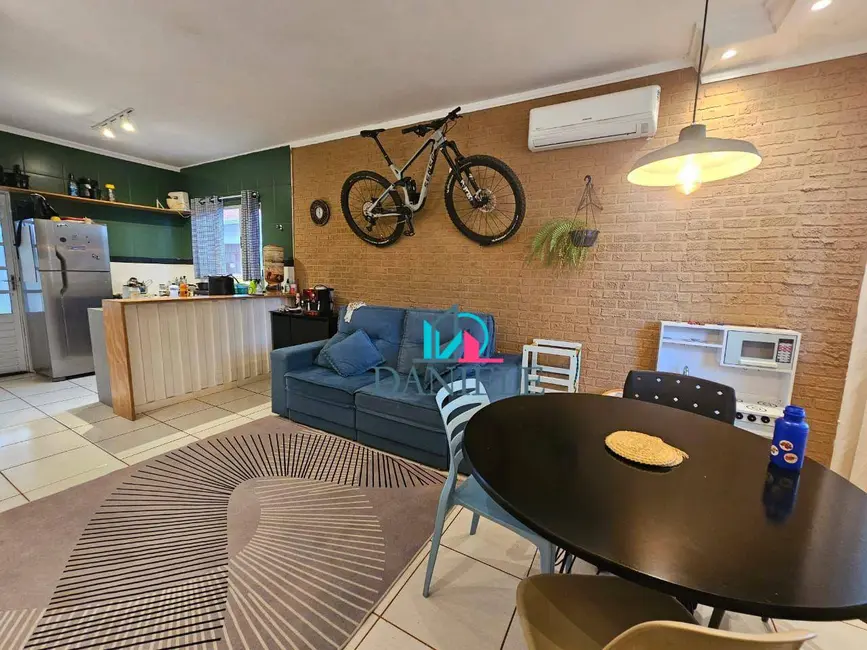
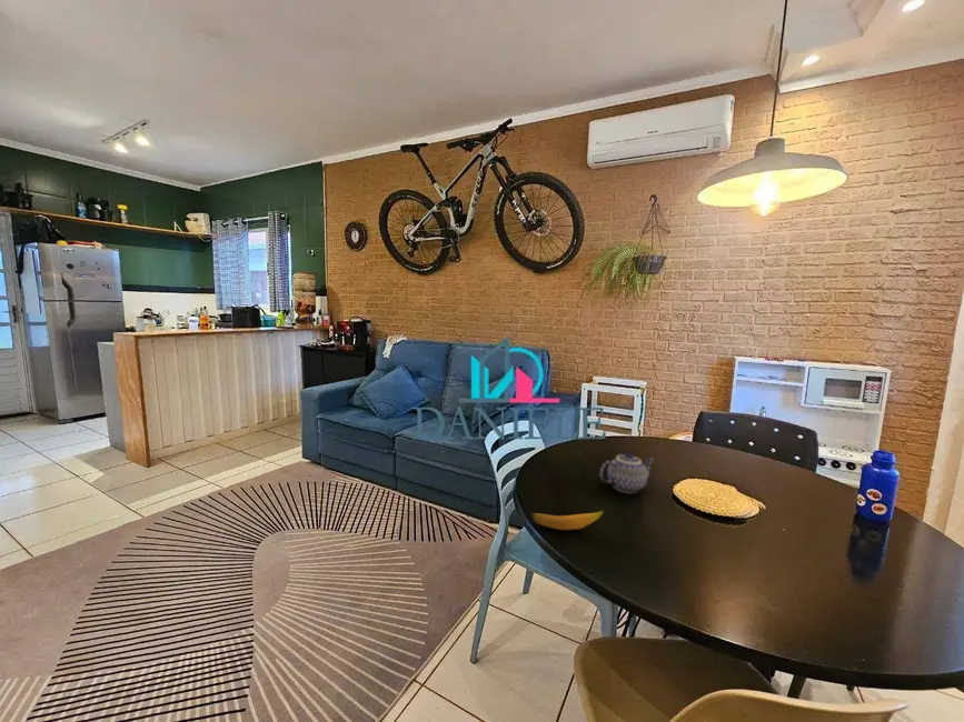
+ teapot (627, 470)
+ banana (566, 518)
